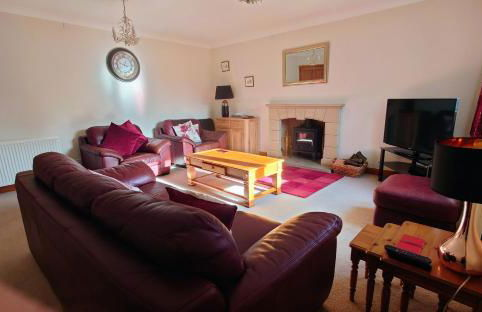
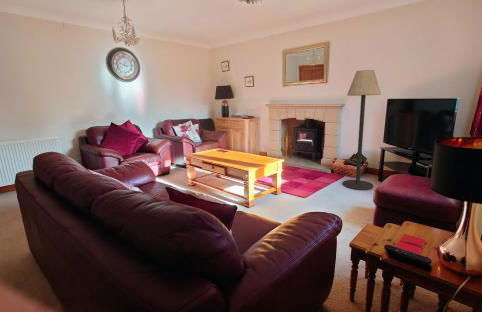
+ floor lamp (361, 130)
